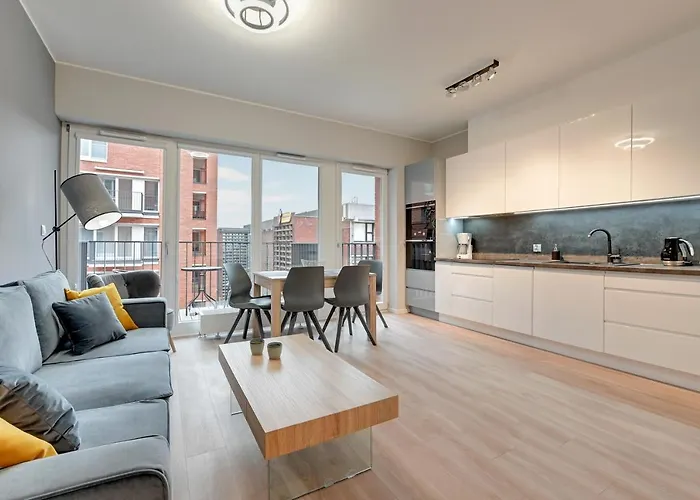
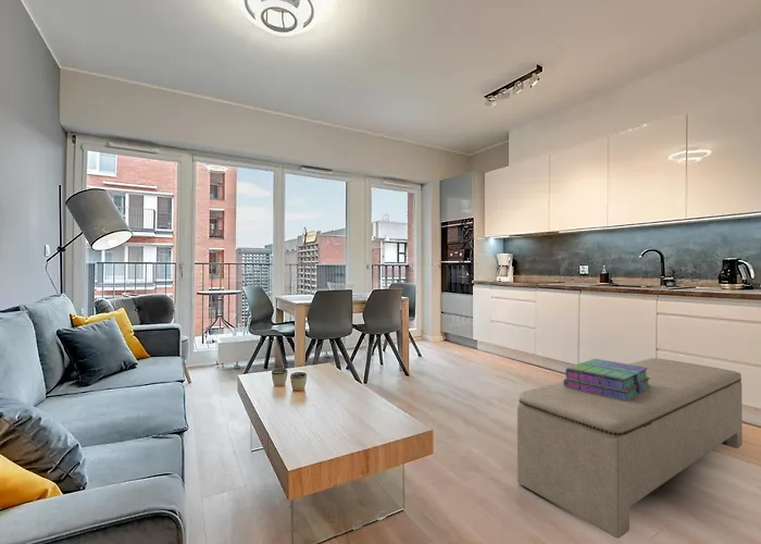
+ stack of books (607, 376)
+ bench (640, 420)
